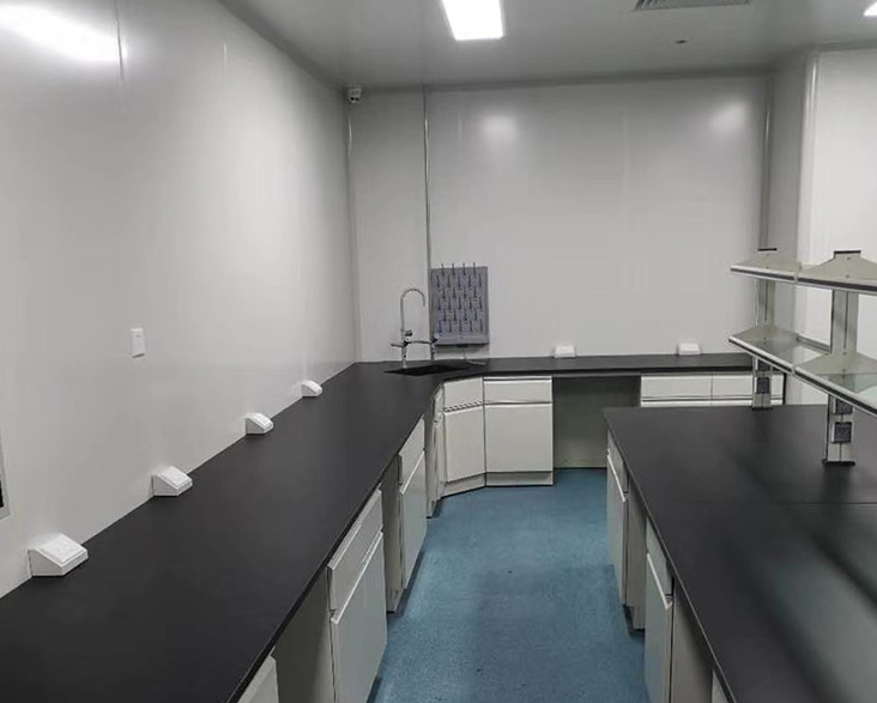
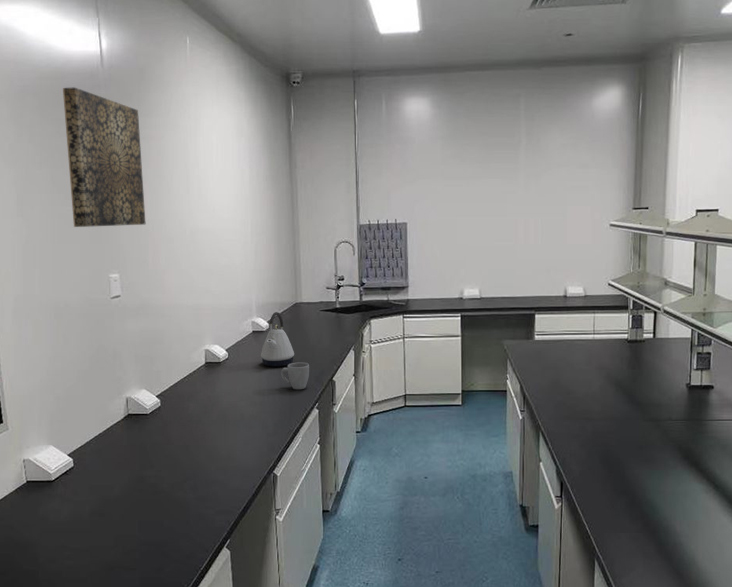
+ kettle (276, 338)
+ mug (295, 376)
+ wall art (108, 163)
